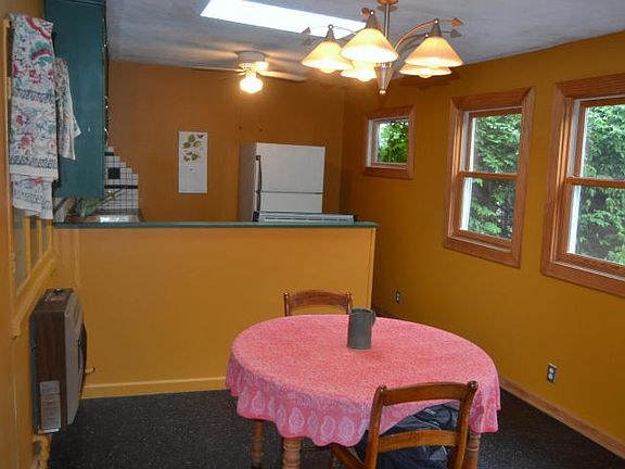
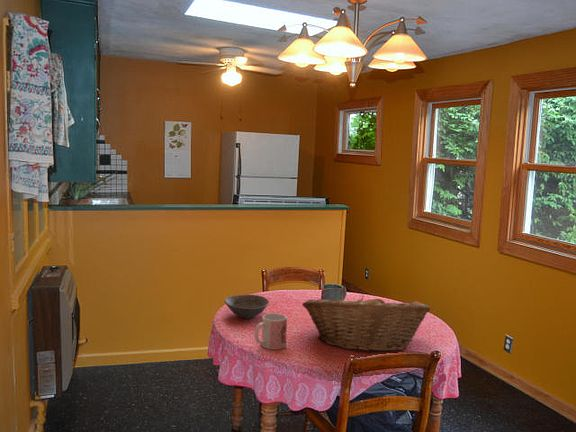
+ bowl (246, 308)
+ mug (271, 331)
+ fruit basket (365, 316)
